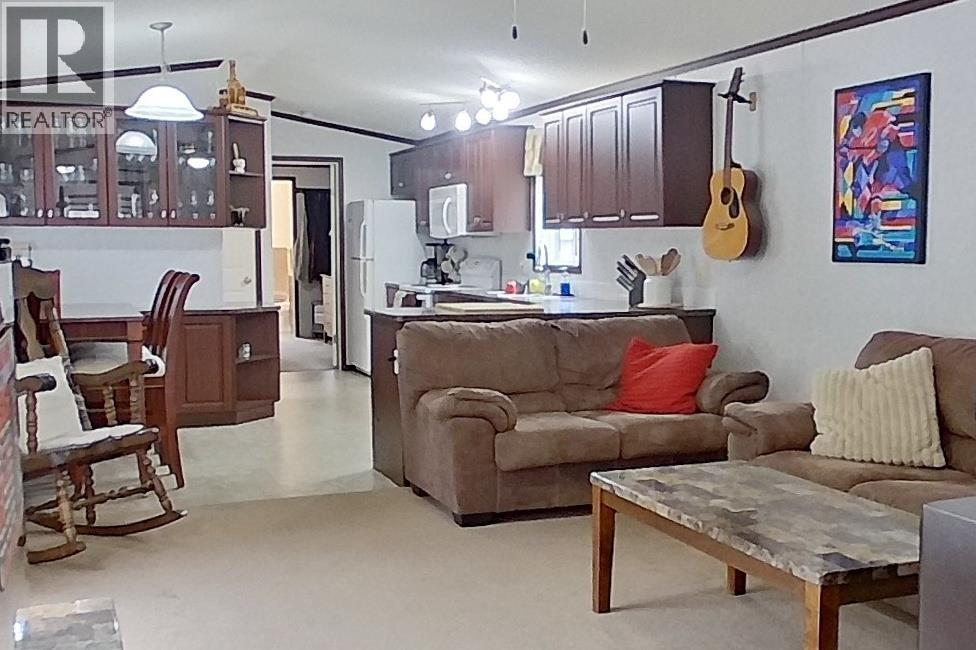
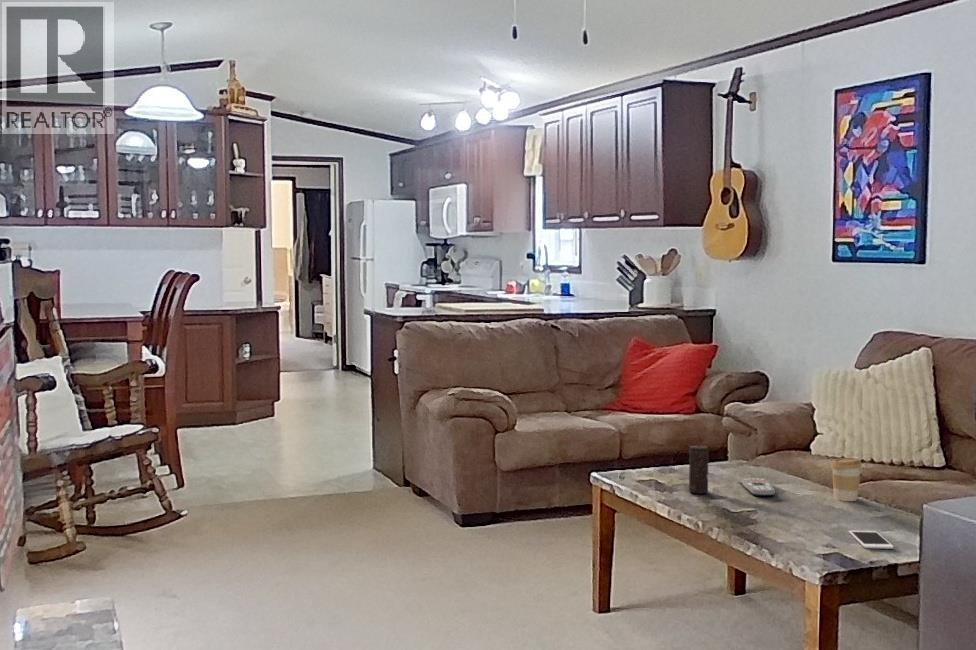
+ cell phone (870, 539)
+ coffee cup (846, 478)
+ candle (698, 469)
+ remote control (758, 487)
